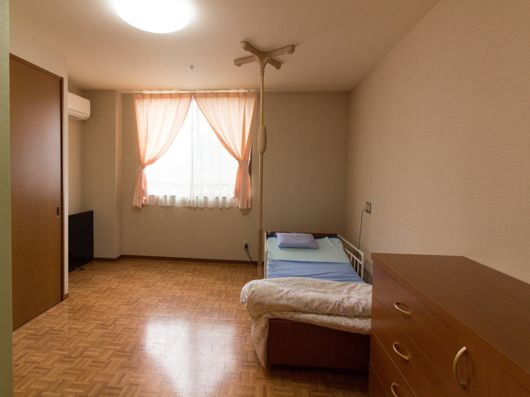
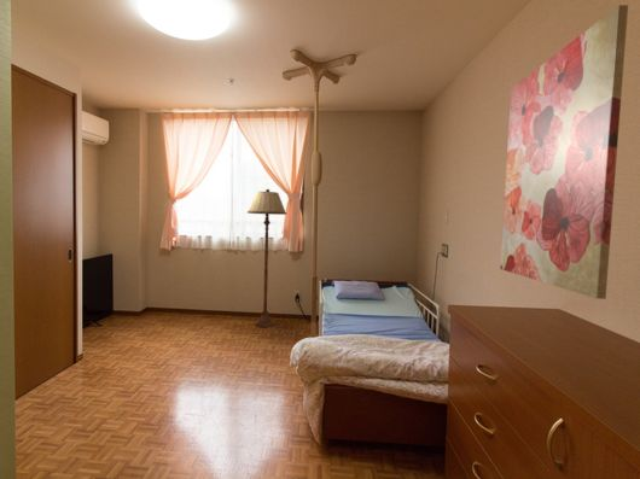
+ floor lamp (266, 257)
+ wall art (547, 170)
